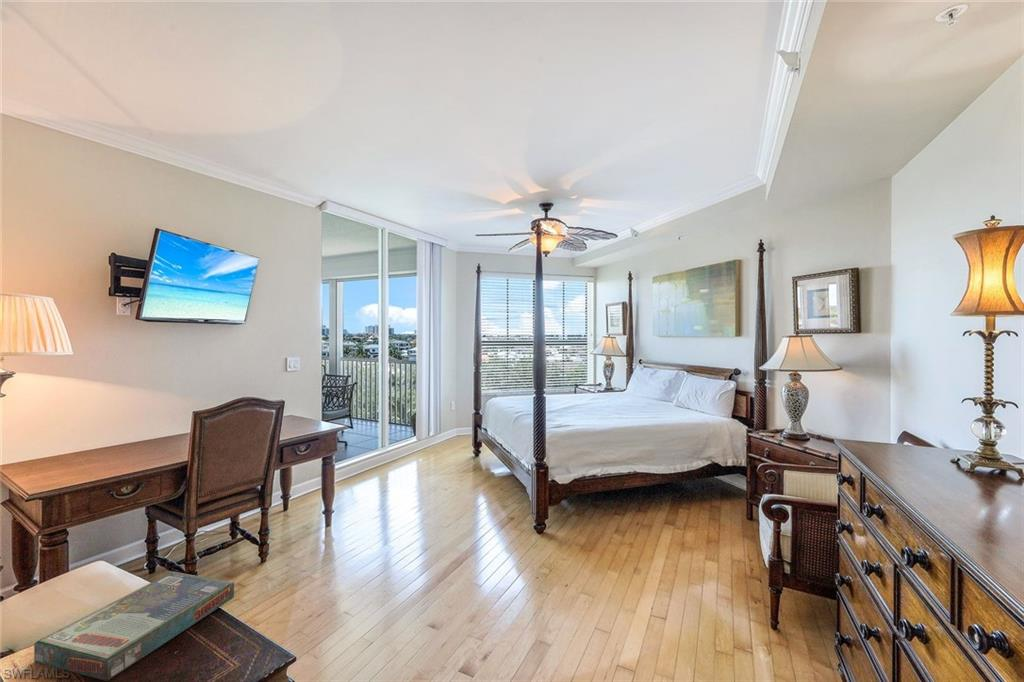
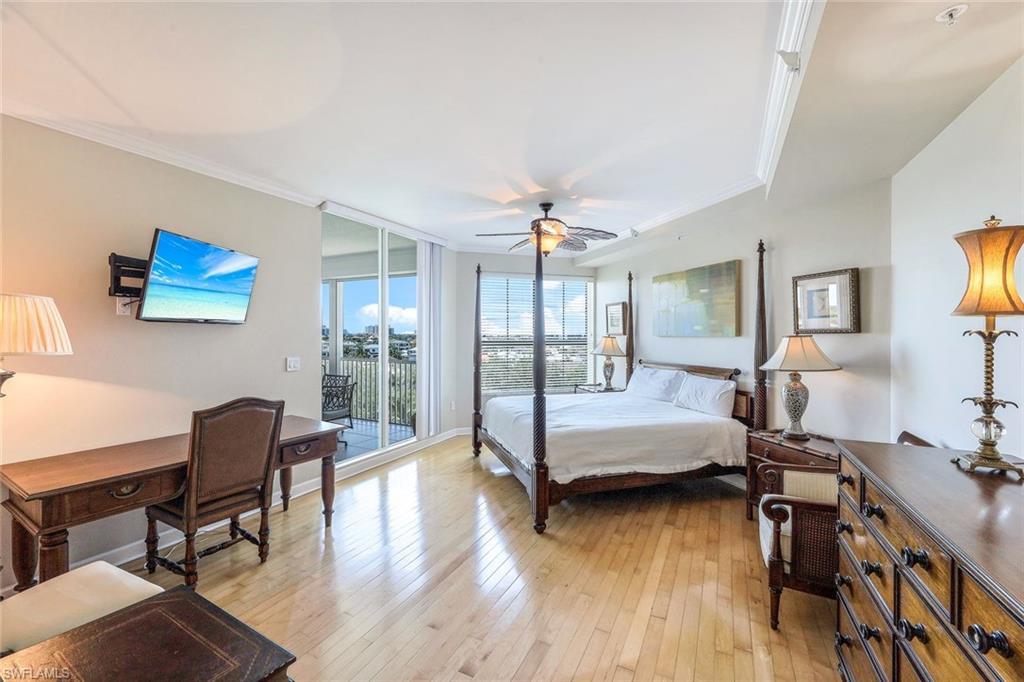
- board game (145, 617)
